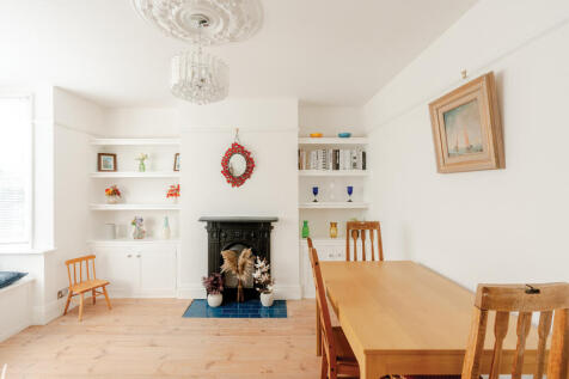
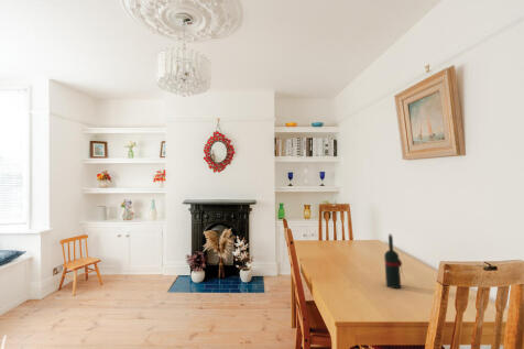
+ wine bottle (393, 260)
